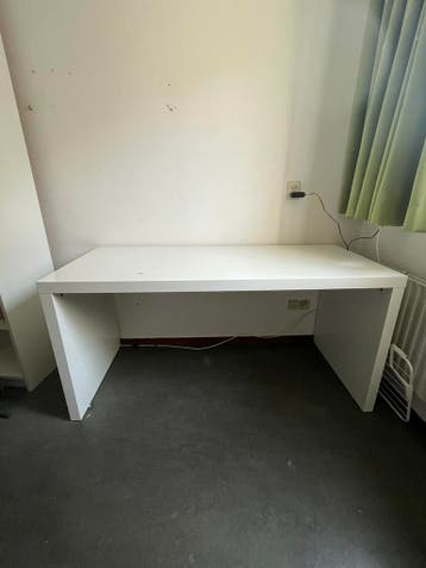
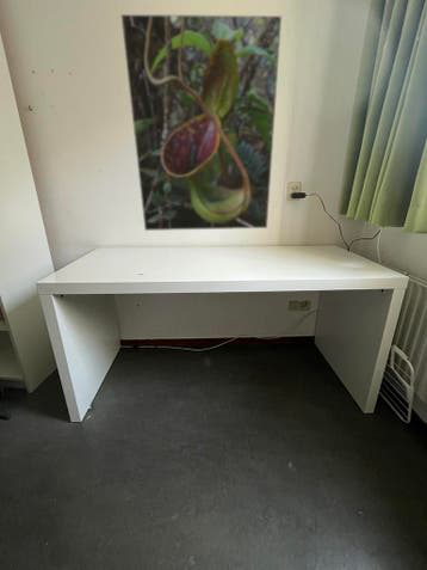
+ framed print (204, 136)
